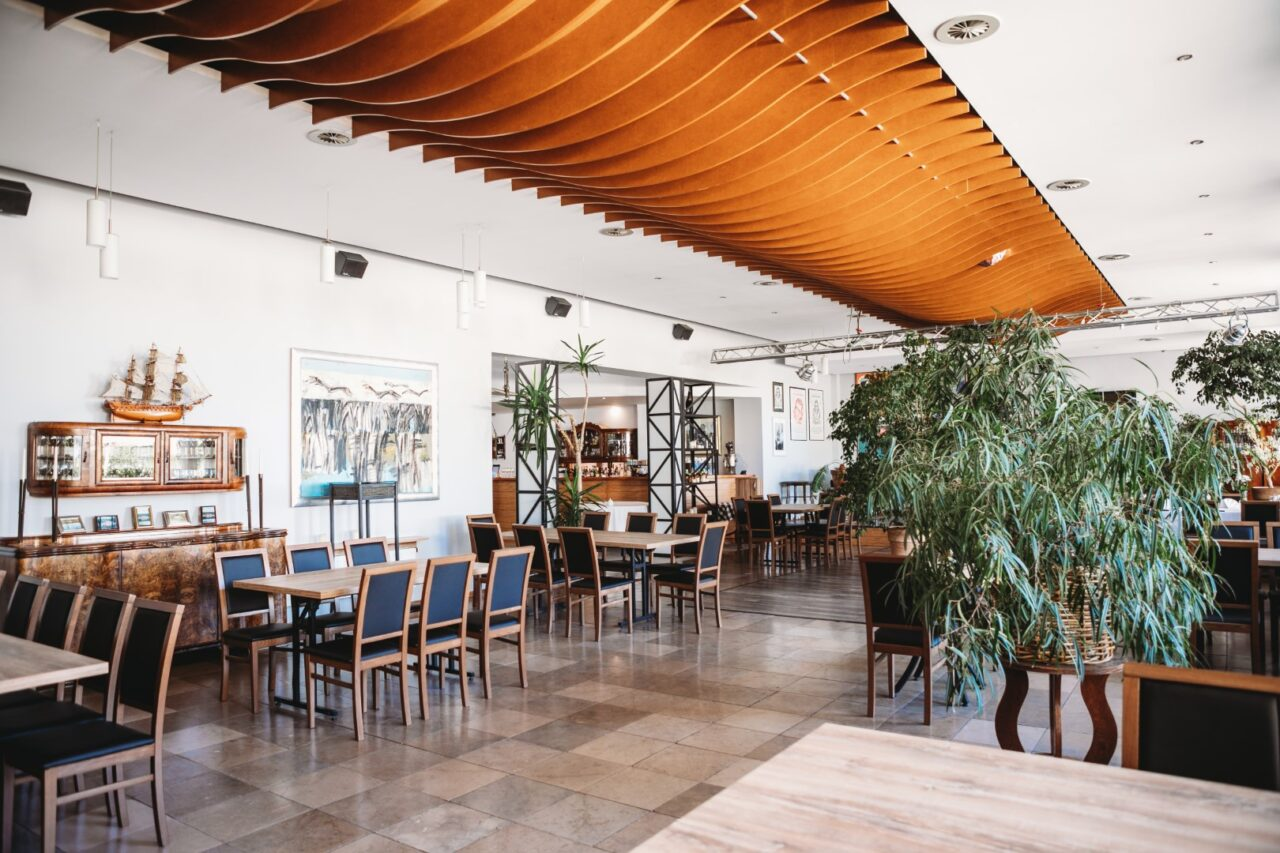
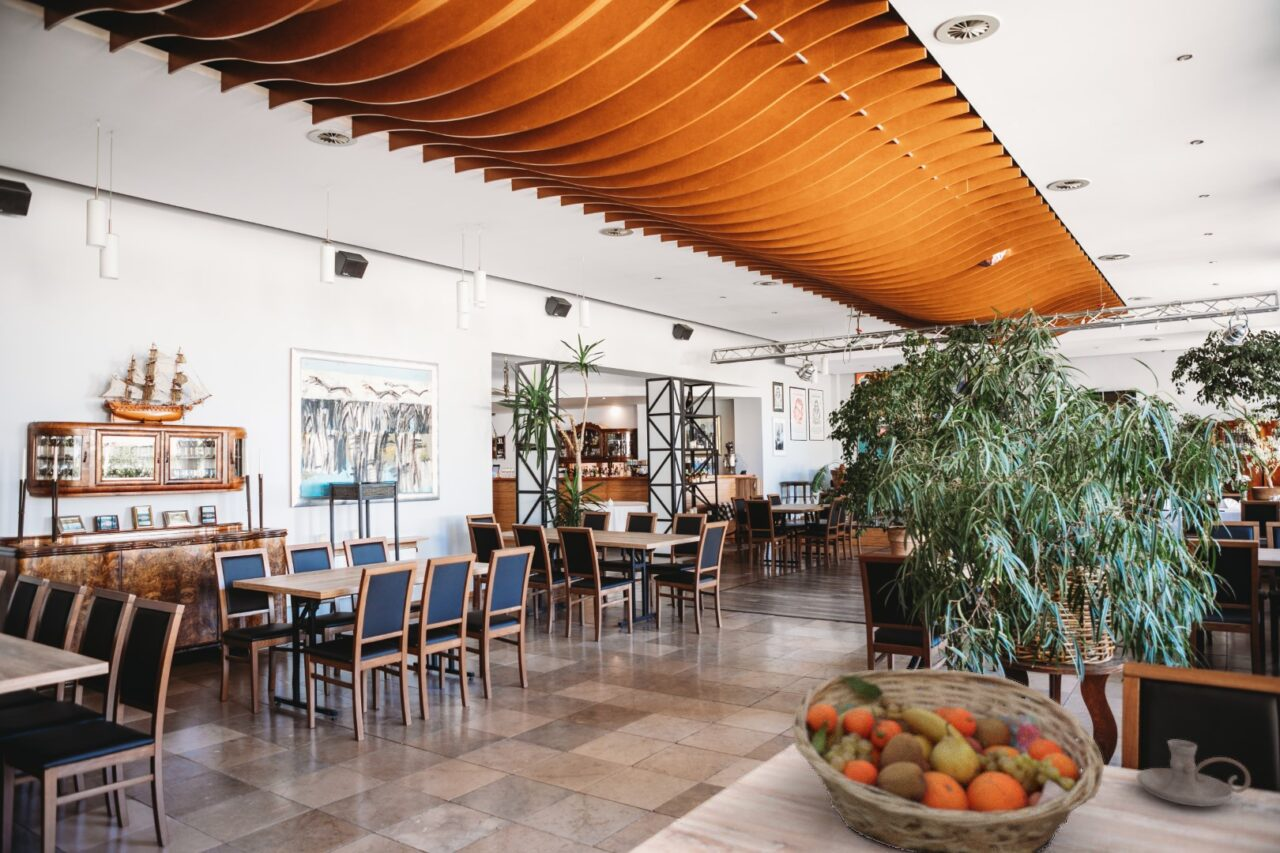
+ fruit basket (939, 755)
+ candle holder (1193, 771)
